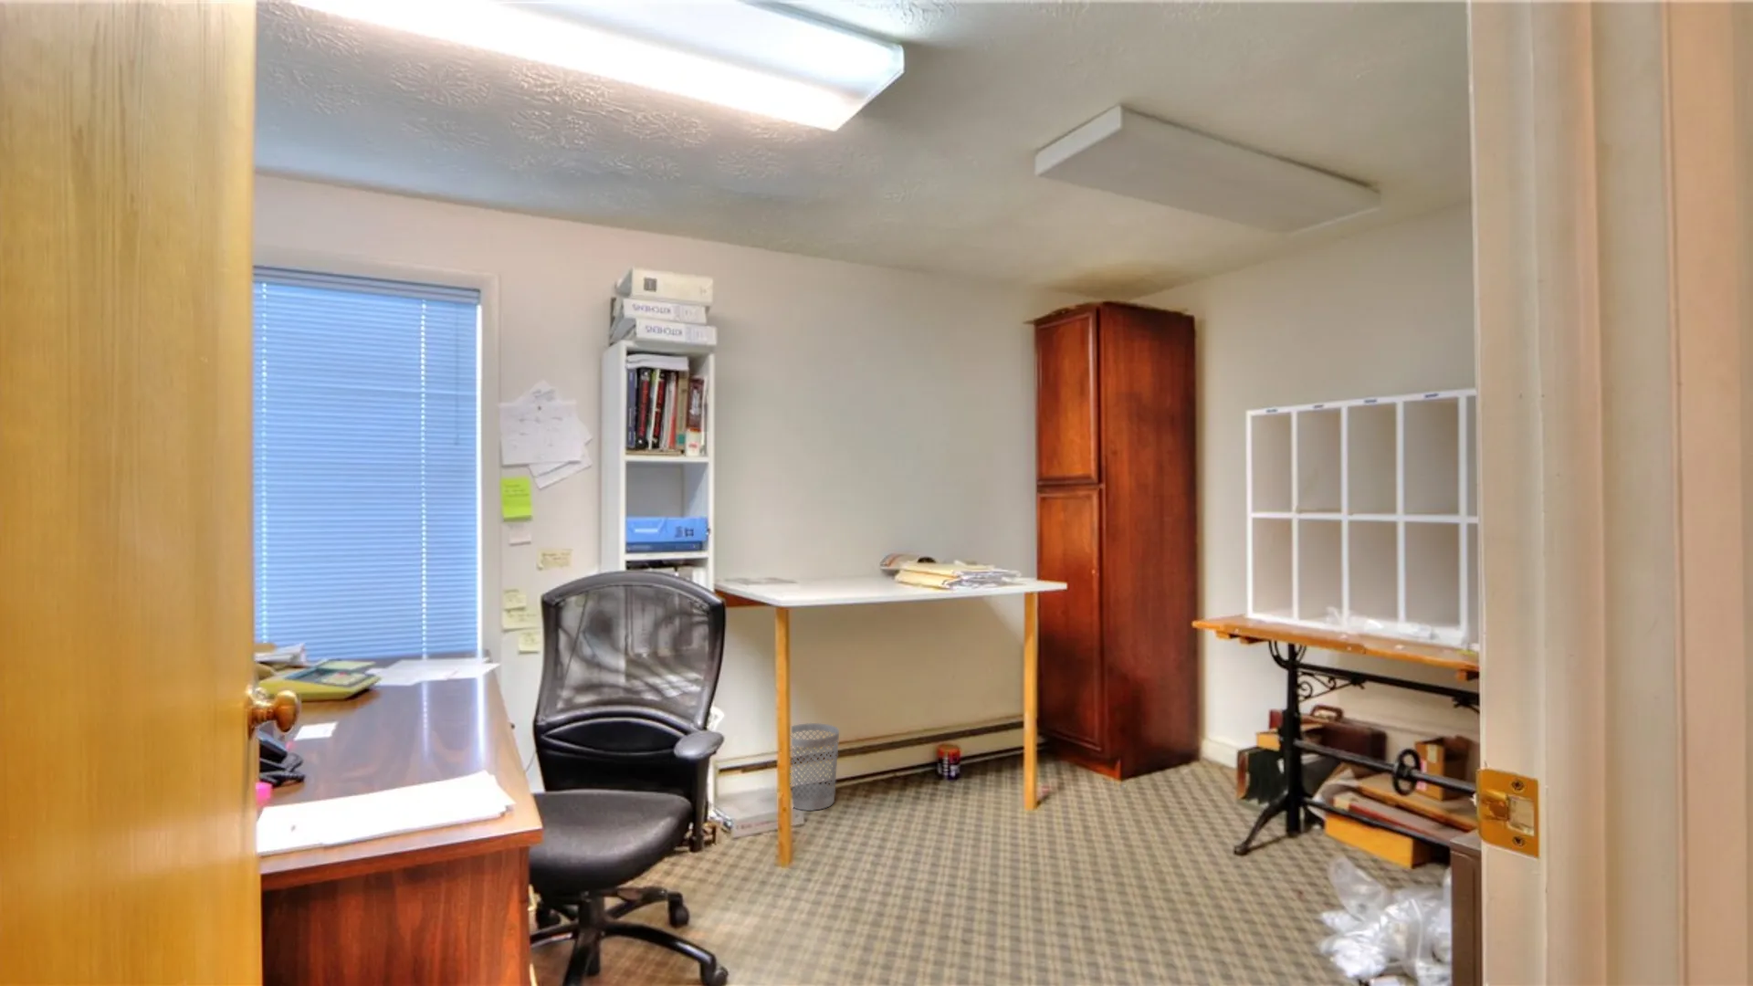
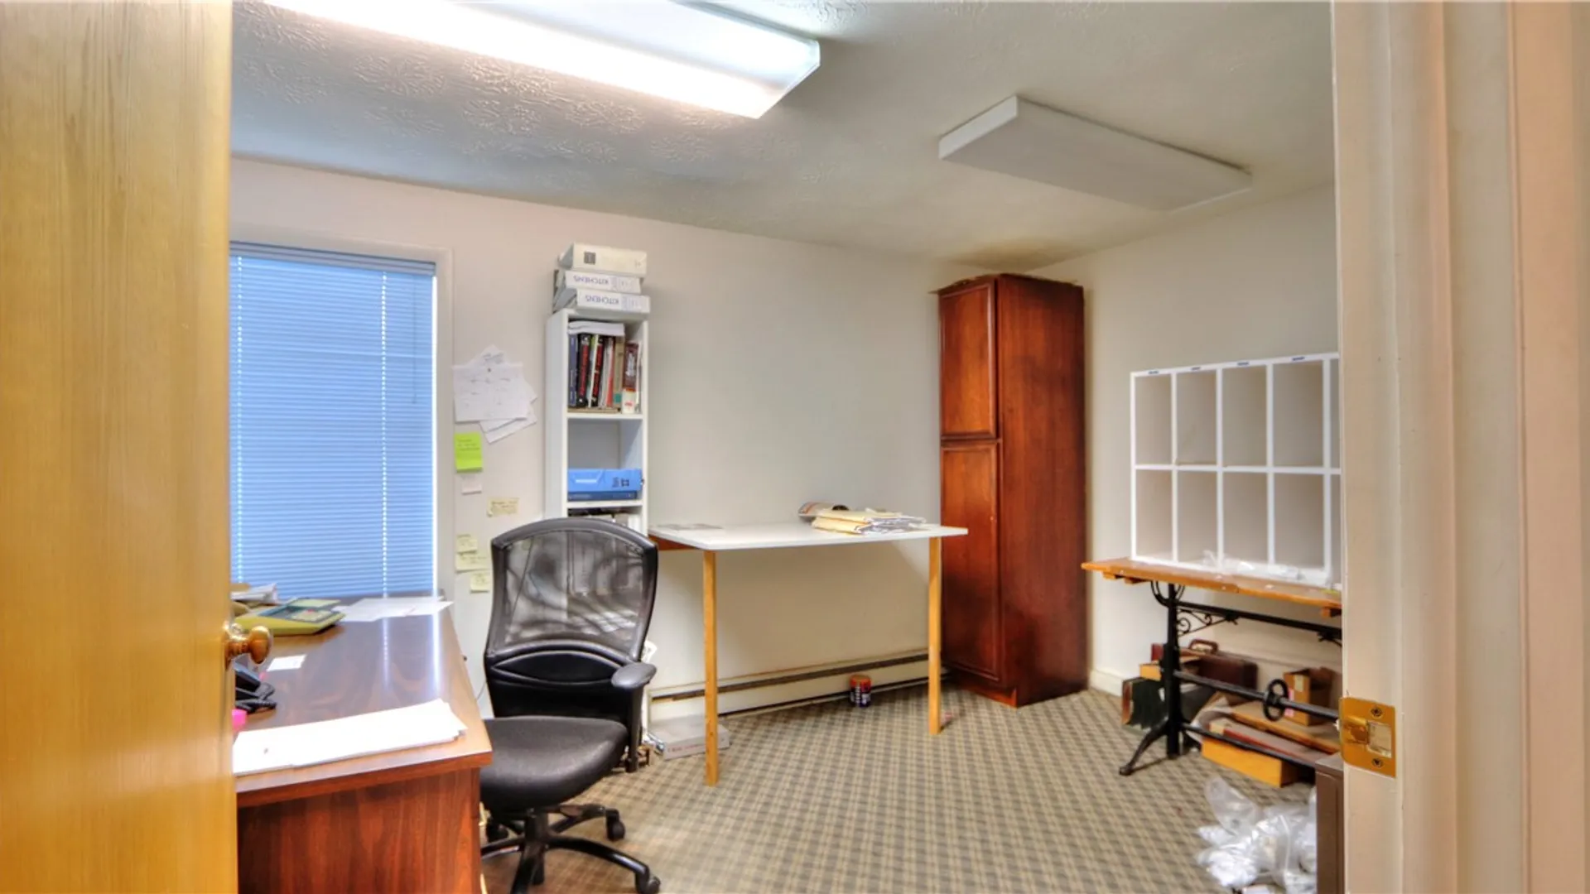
- wastebasket (810, 766)
